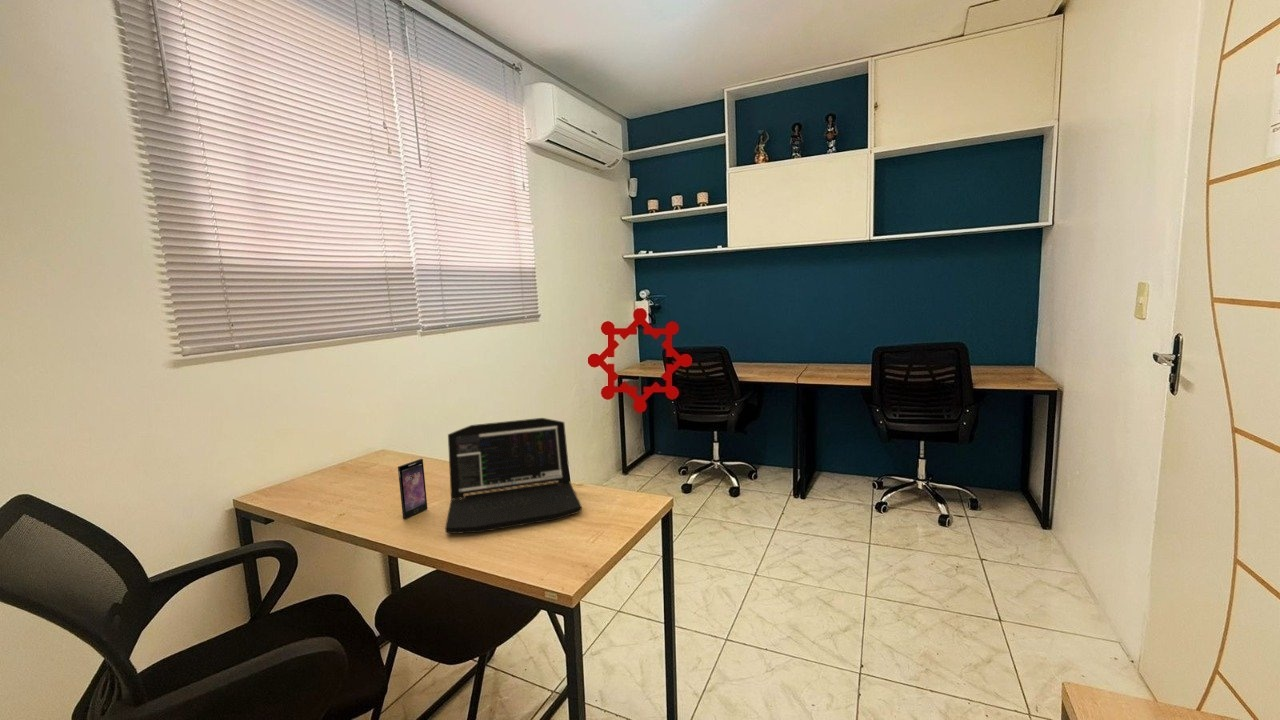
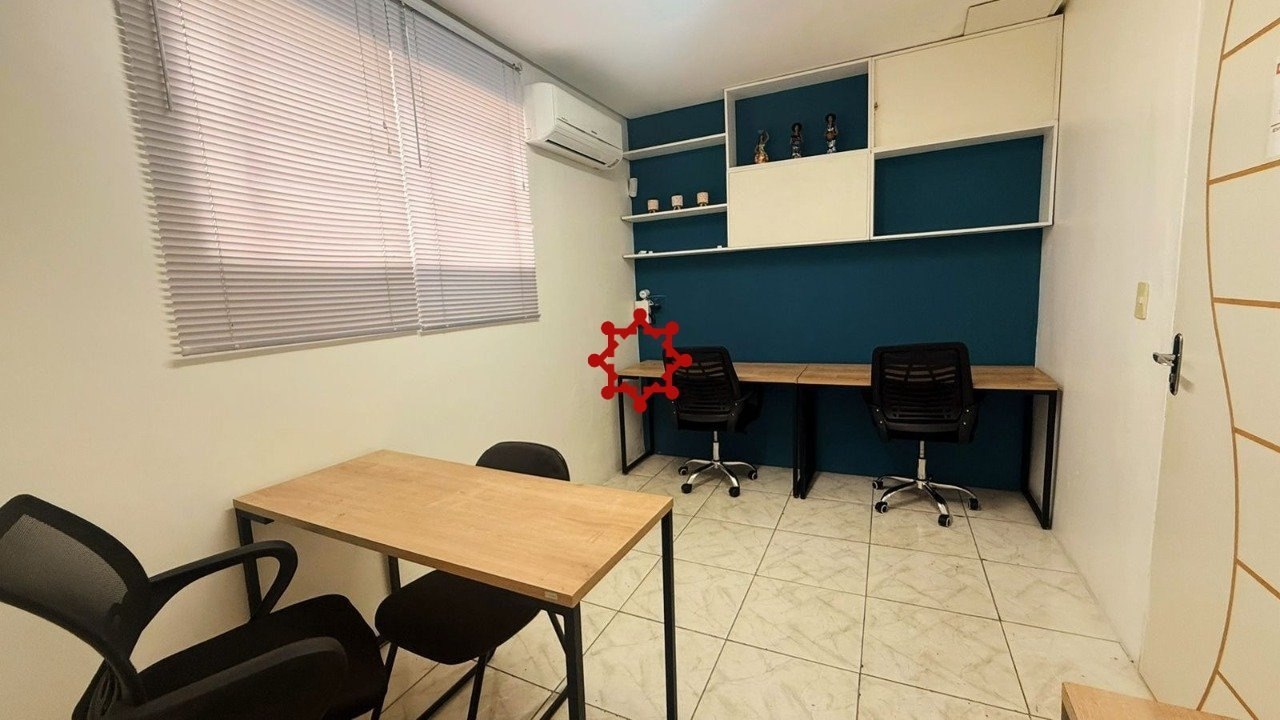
- smartphone (413, 488)
- laptop (511, 469)
